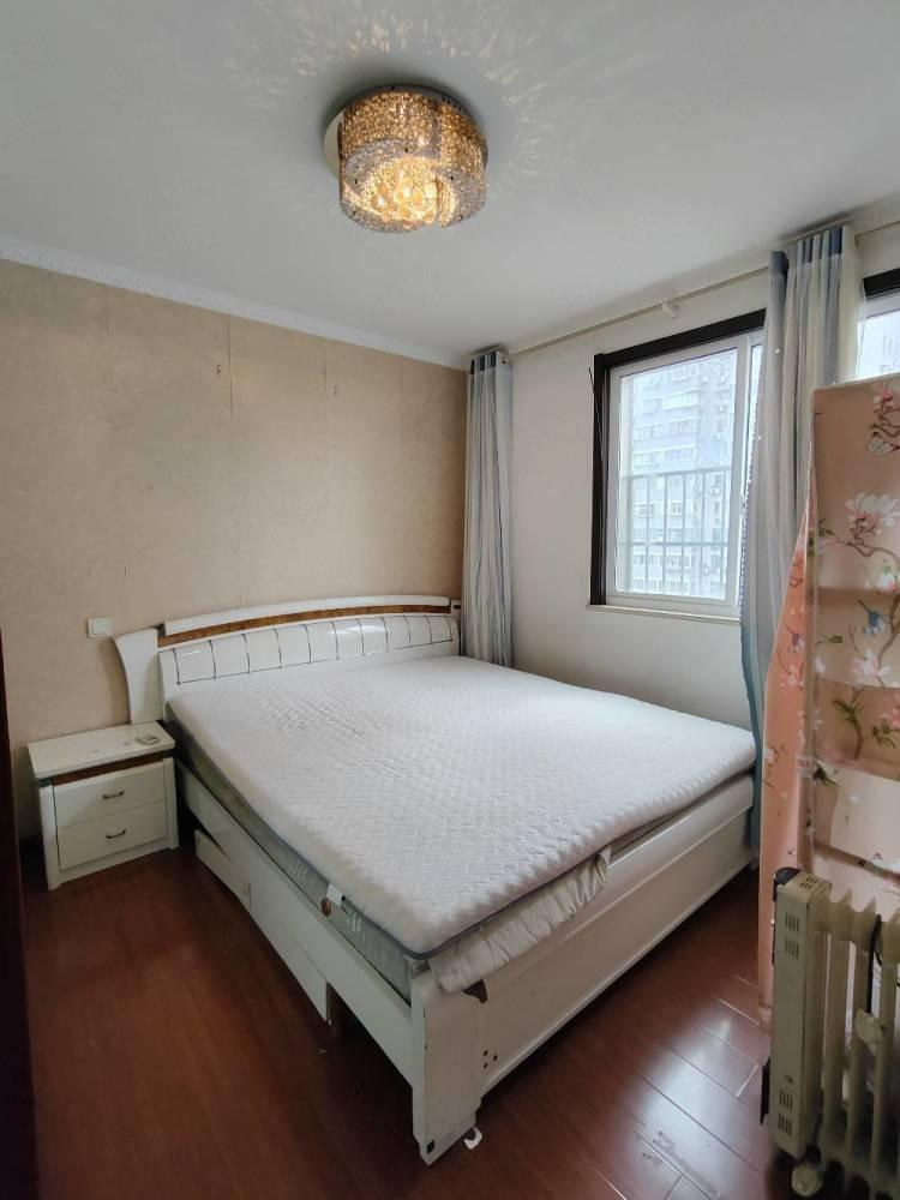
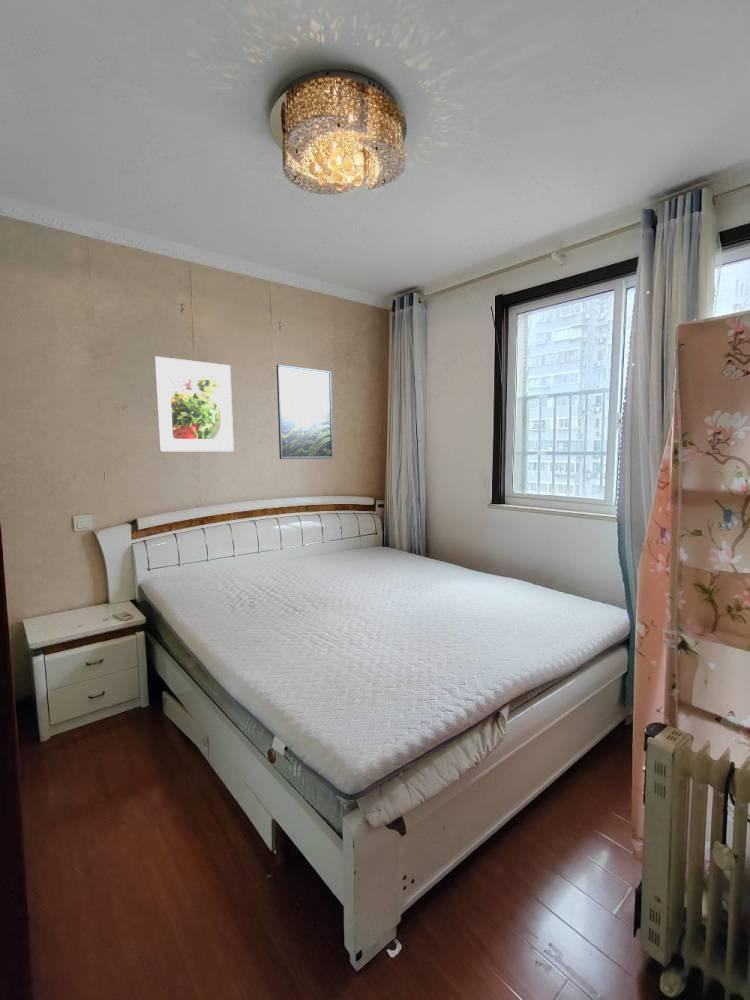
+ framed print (196, 406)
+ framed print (306, 413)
